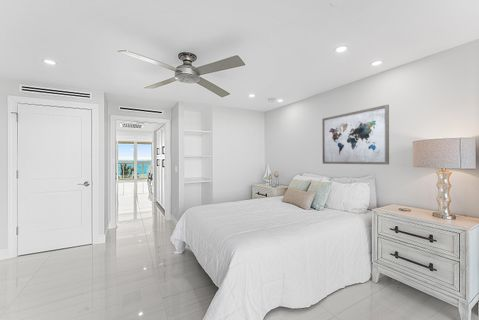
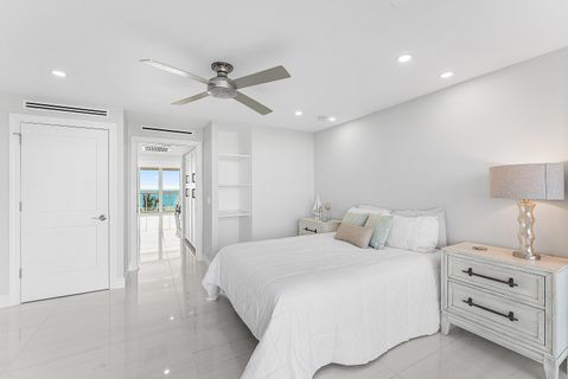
- wall art (351, 138)
